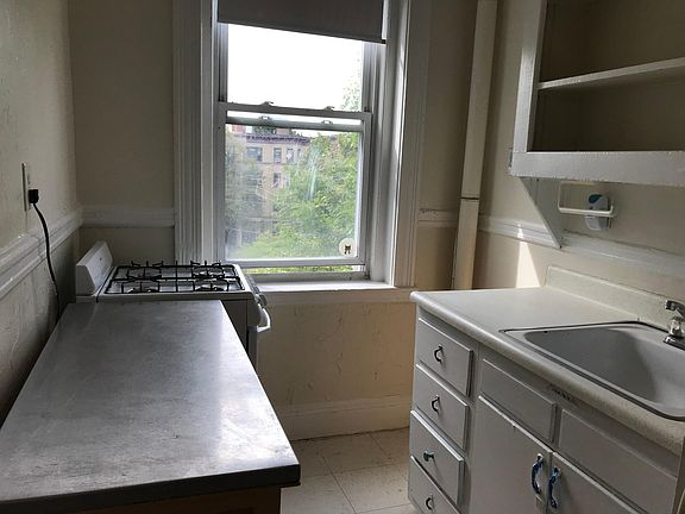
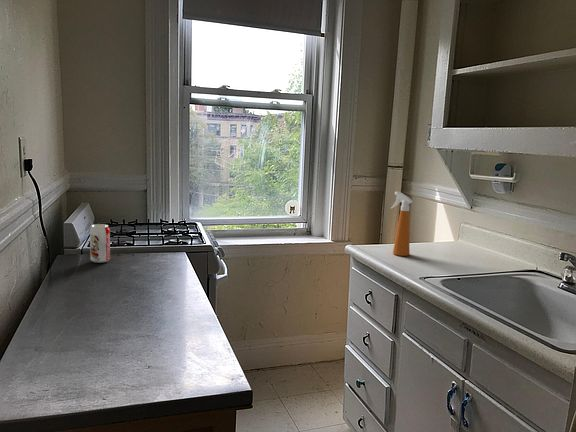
+ beverage can (100, 243)
+ spray bottle (400, 223)
